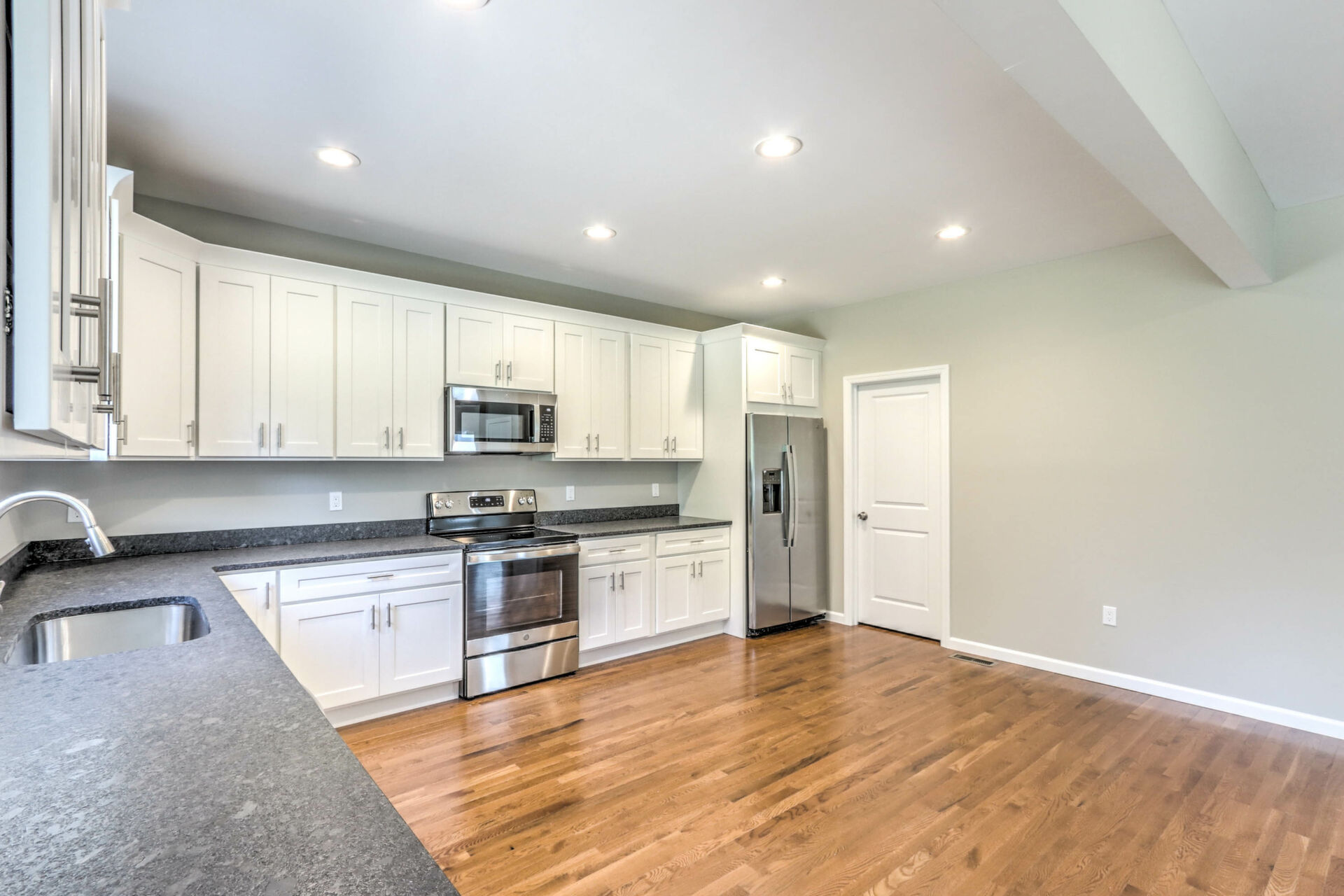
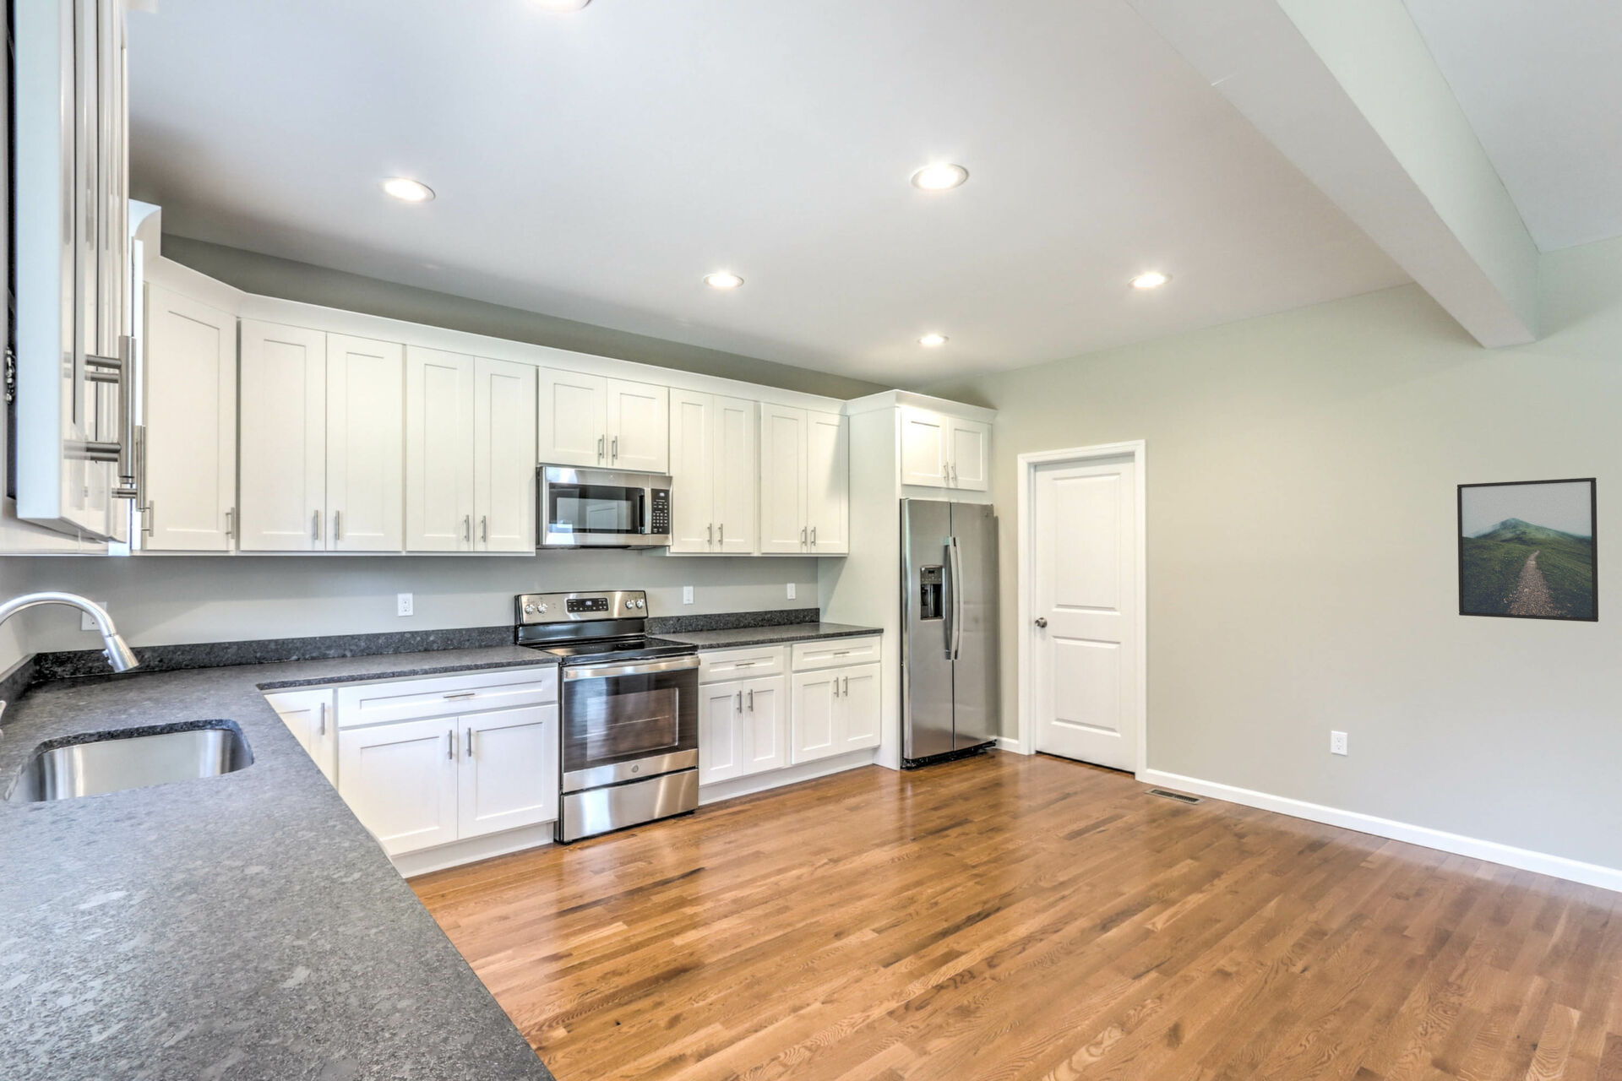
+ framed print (1524, 550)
